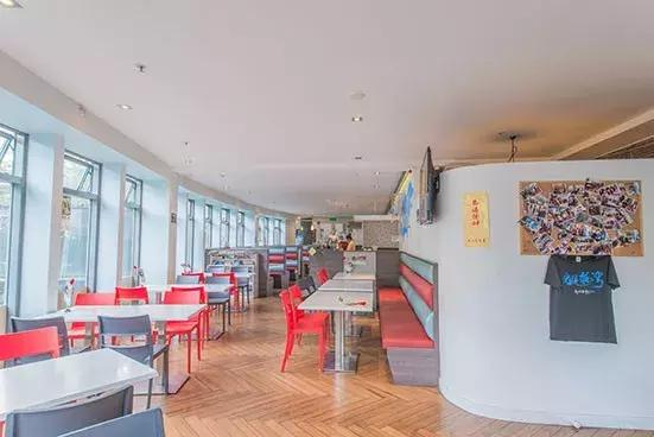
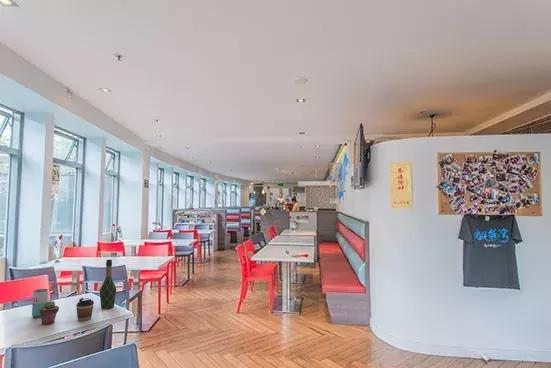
+ wine bottle (108, 283)
+ potted succulent (49, 311)
+ coffee cup (84, 308)
+ beverage can (40, 303)
